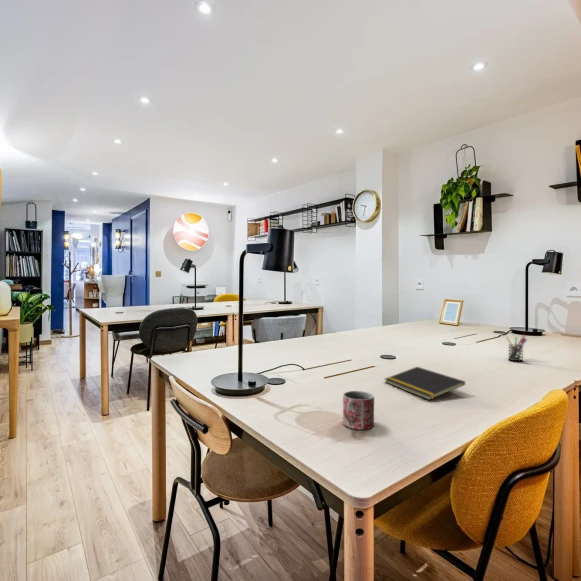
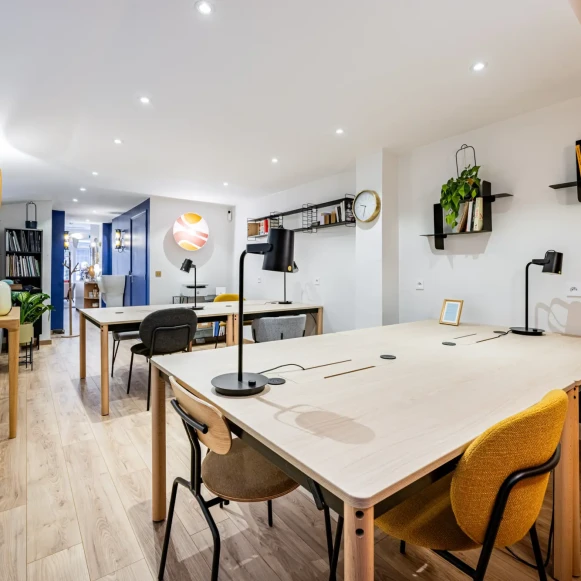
- notepad (422, 381)
- mug (354, 410)
- pen holder (516, 347)
